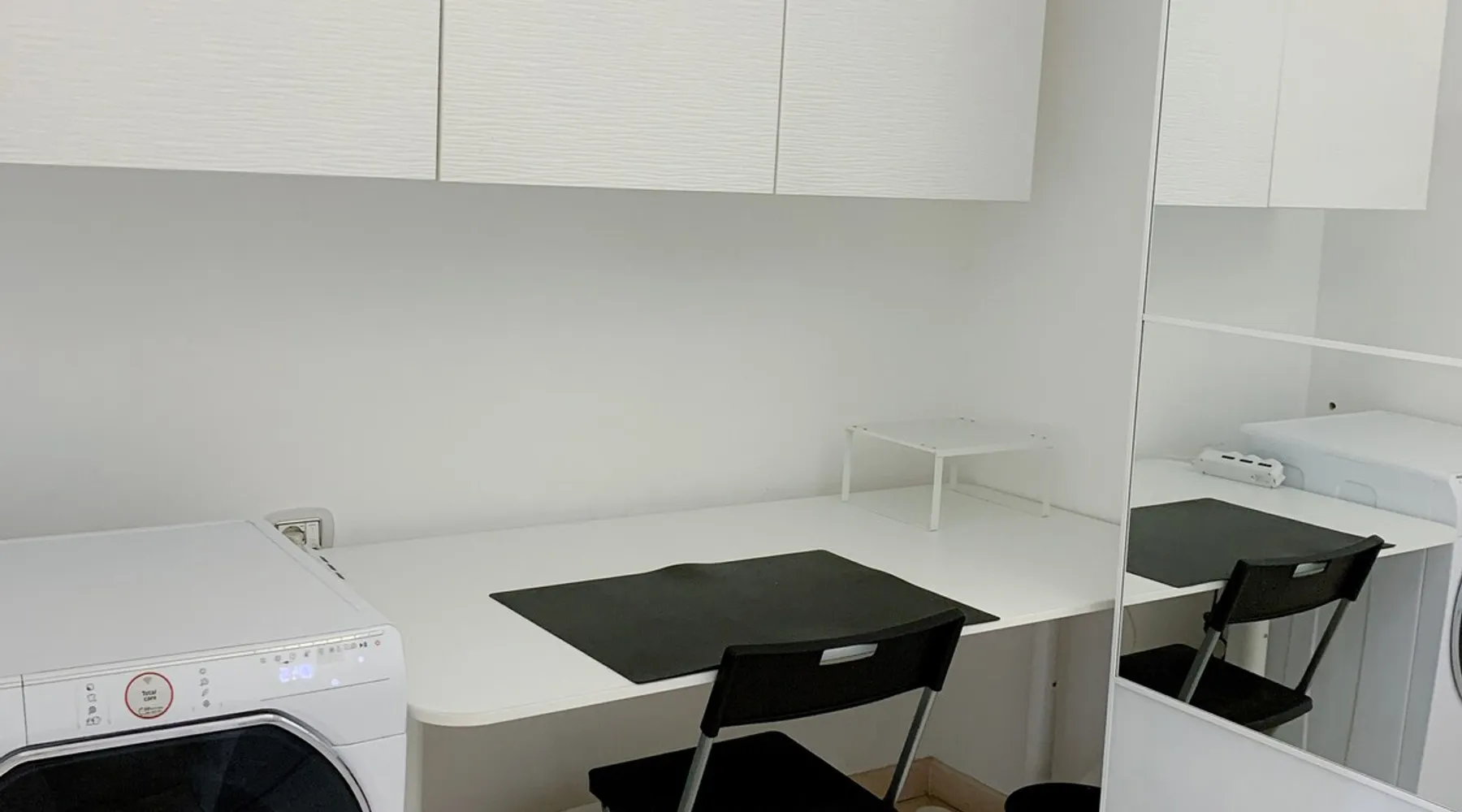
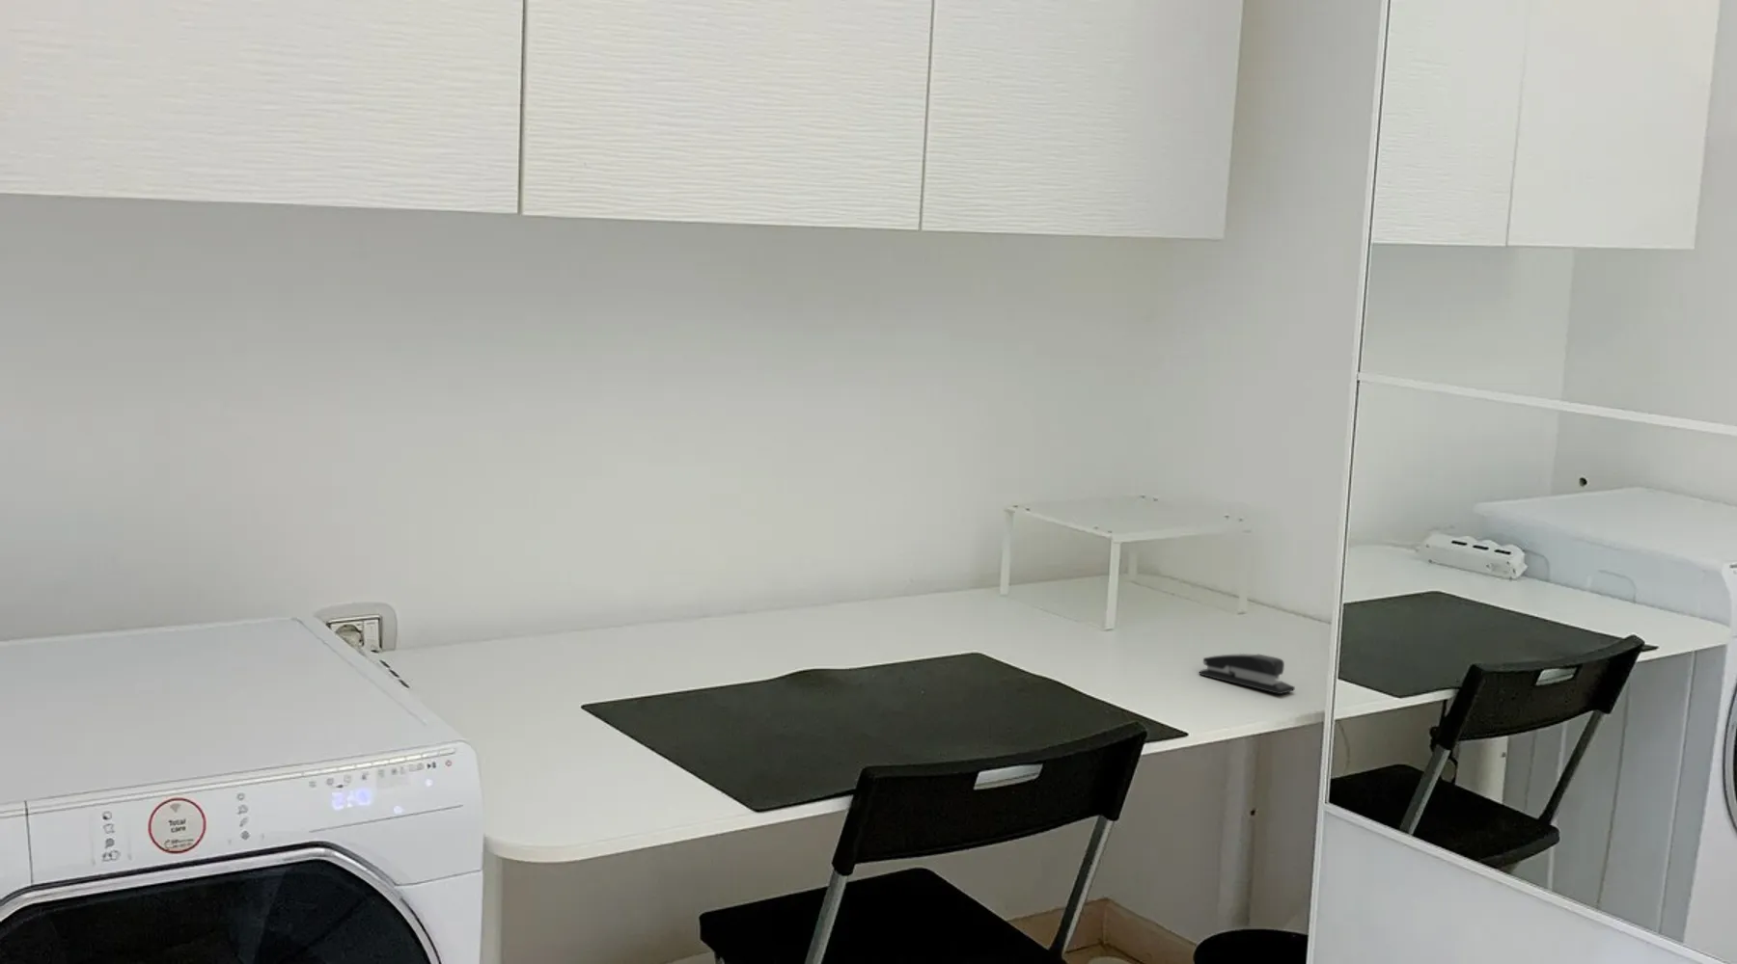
+ stapler (1246, 668)
